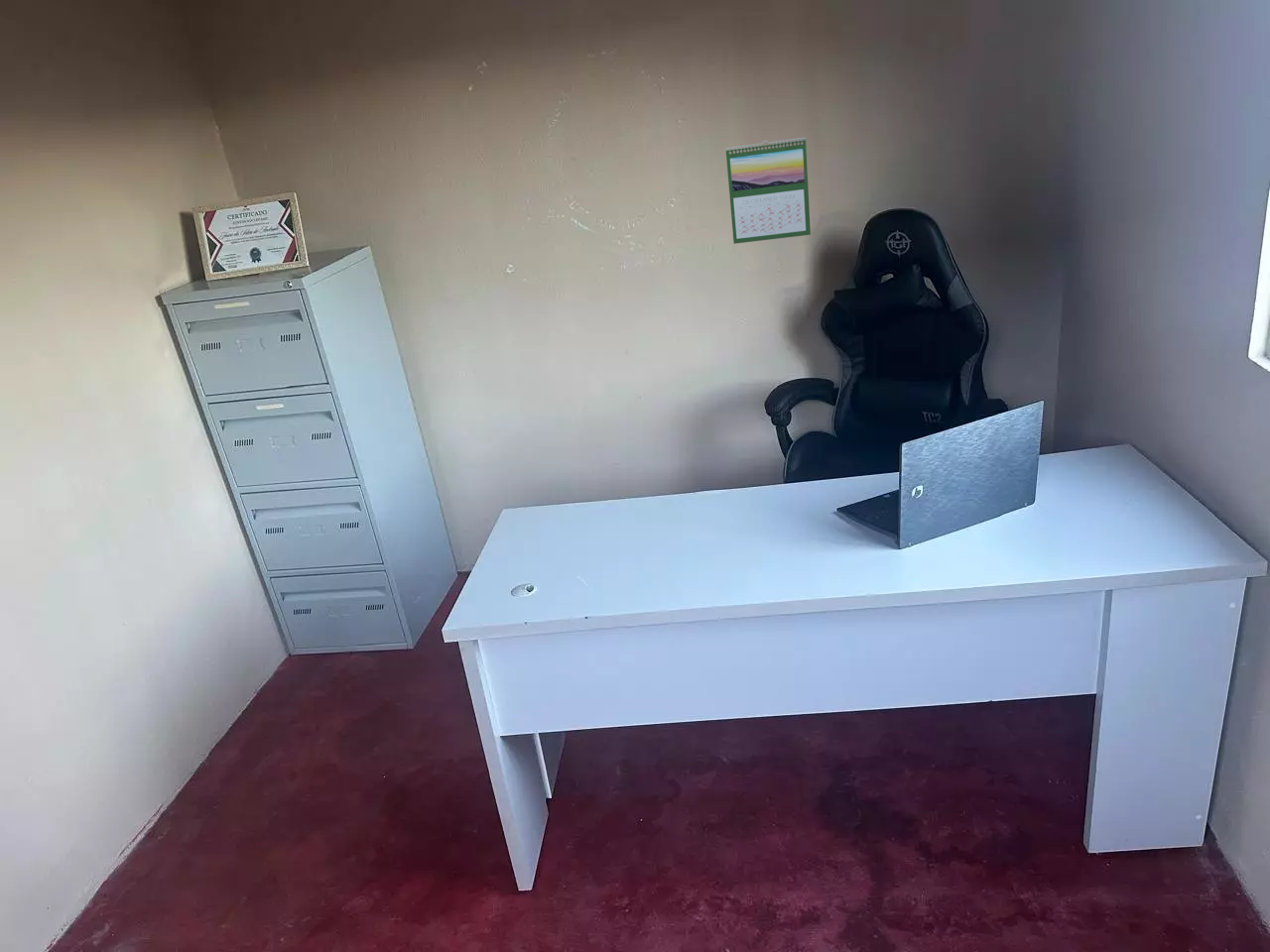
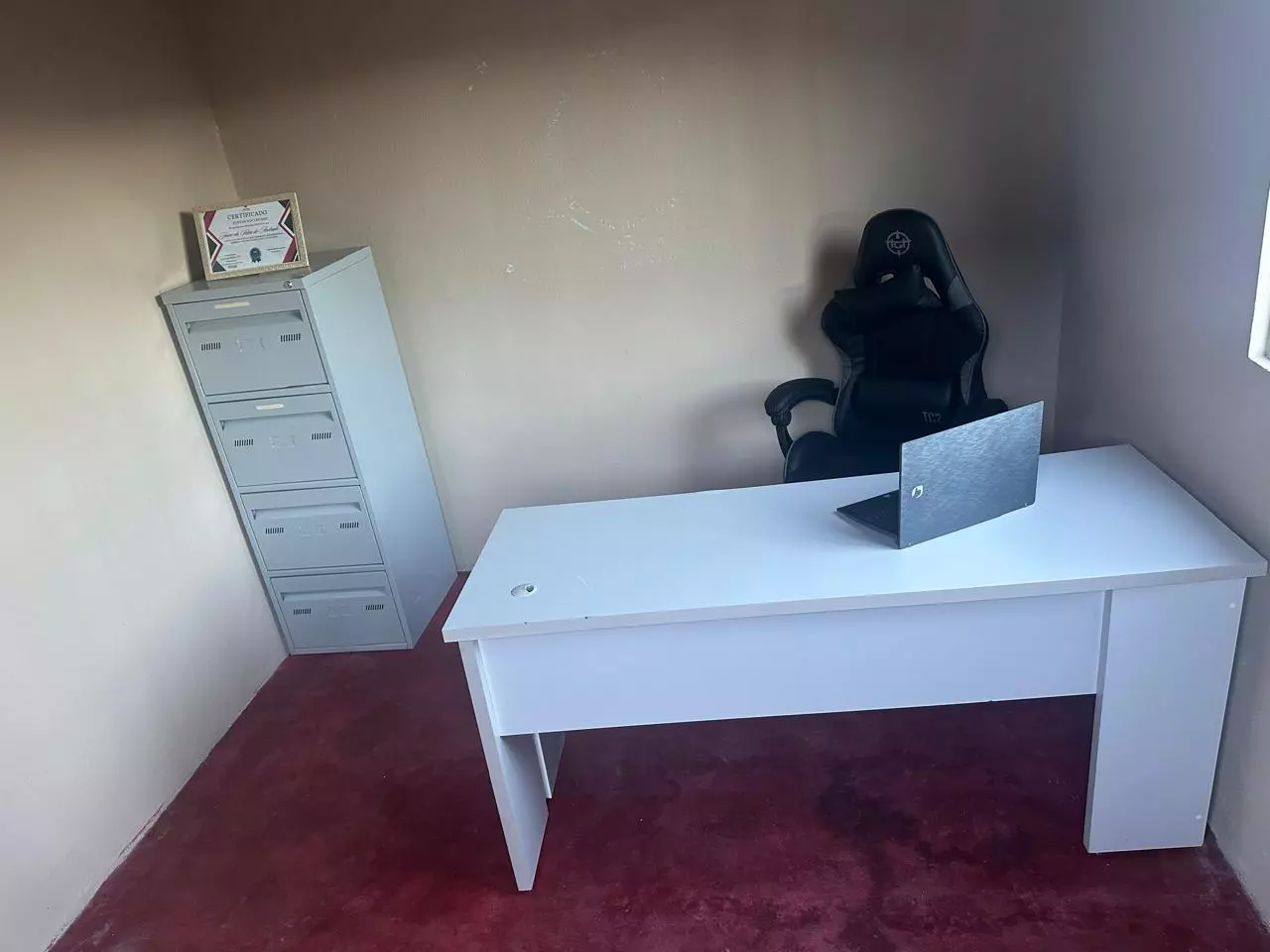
- calendar (768, 190)
